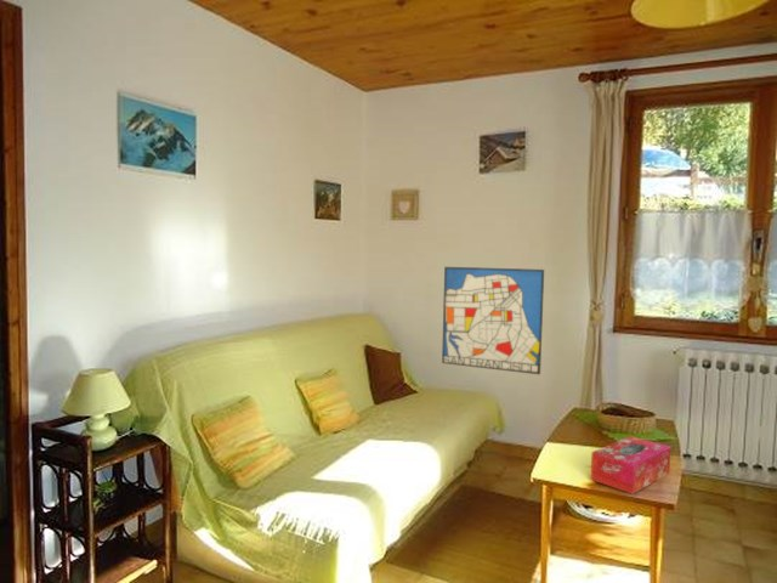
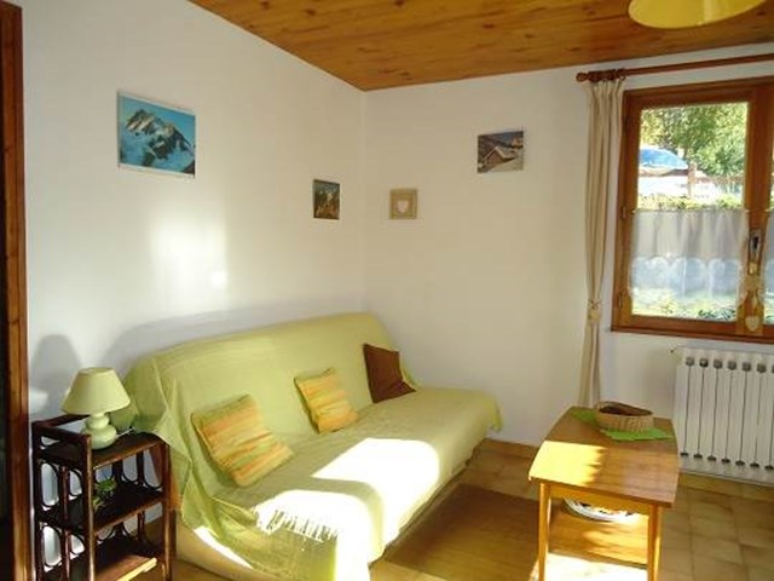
- tissue box (631, 463)
- wall art (490, 318)
